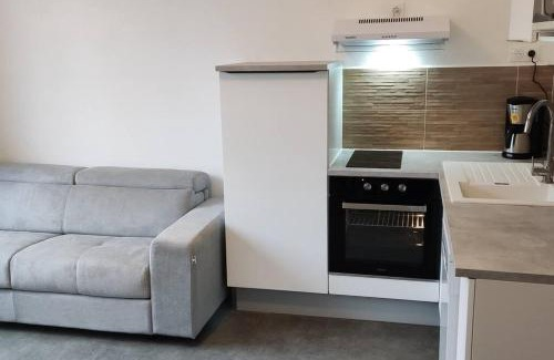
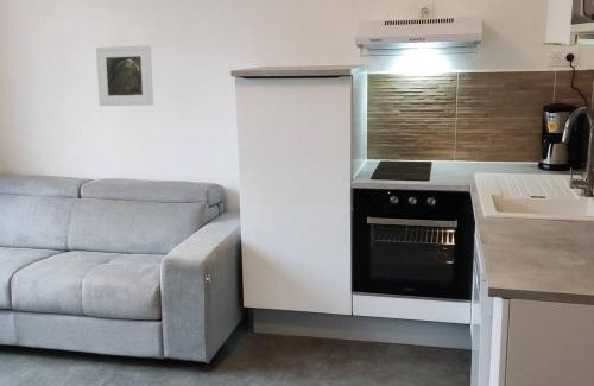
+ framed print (124, 76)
